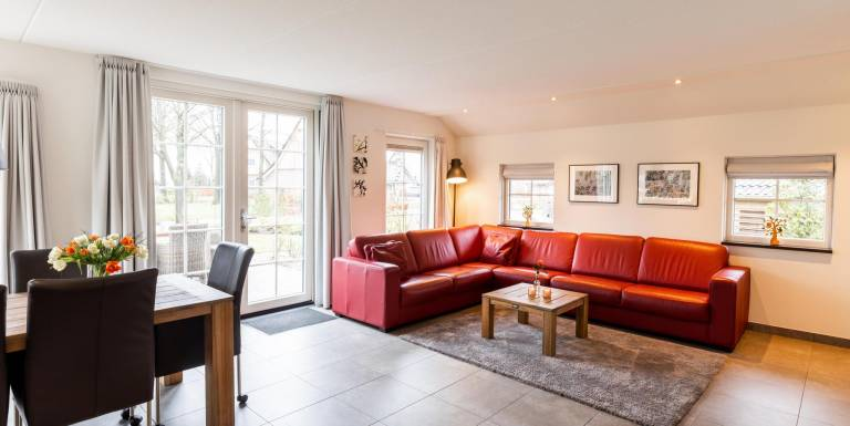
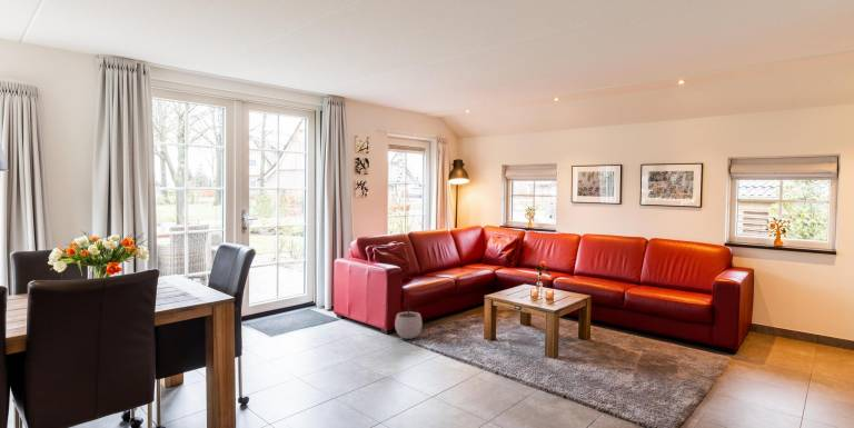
+ plant pot (408, 320)
